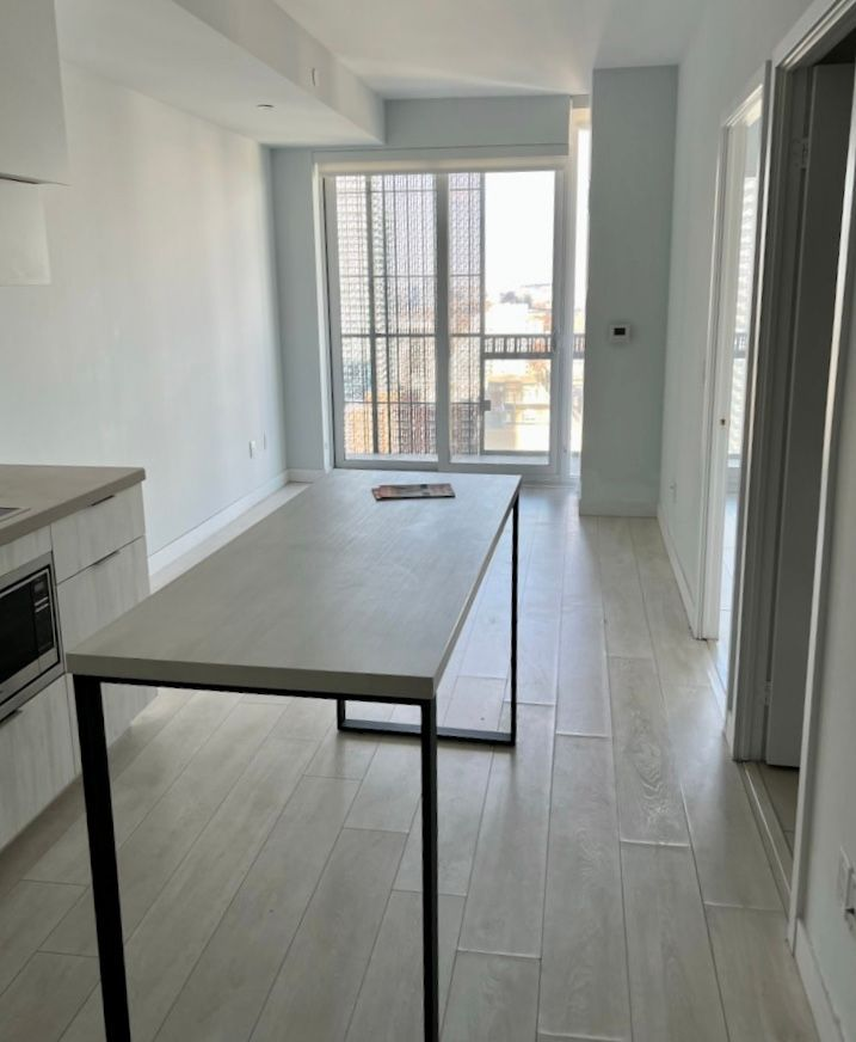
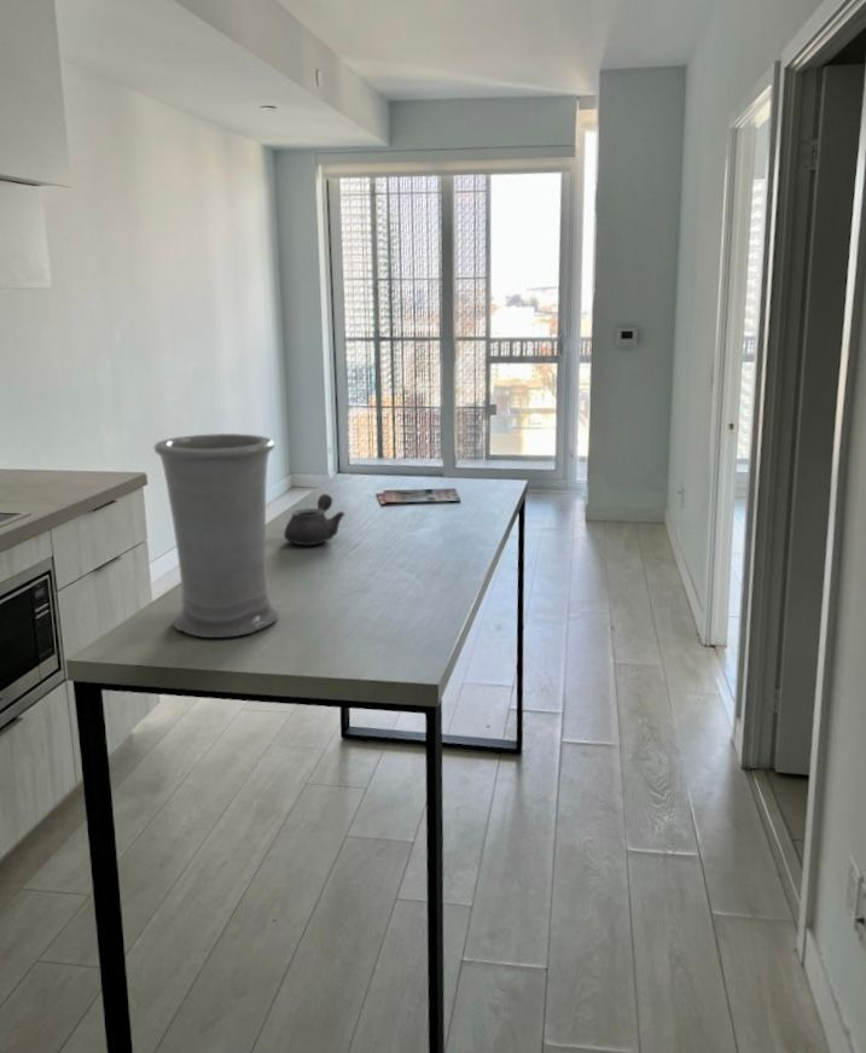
+ vase (220, 533)
+ teapot (316, 518)
